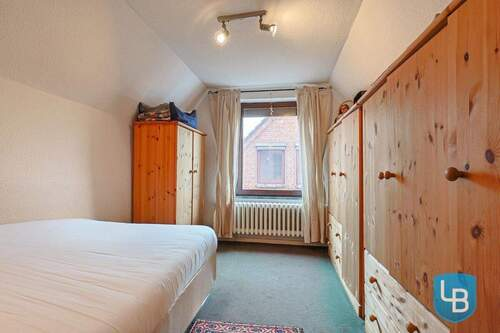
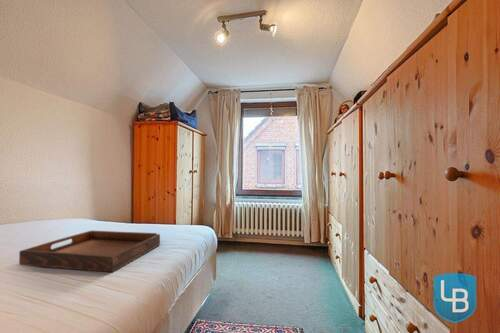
+ serving tray (99, 247)
